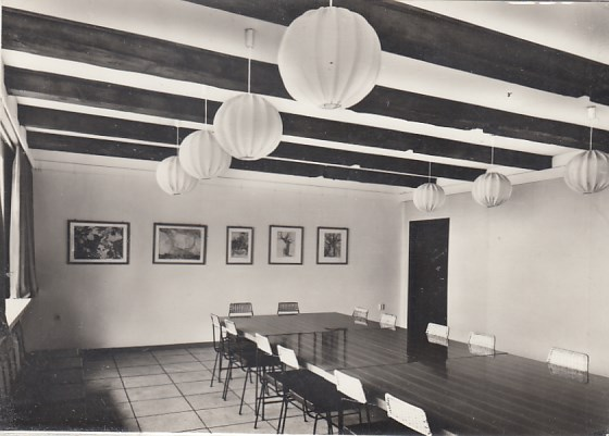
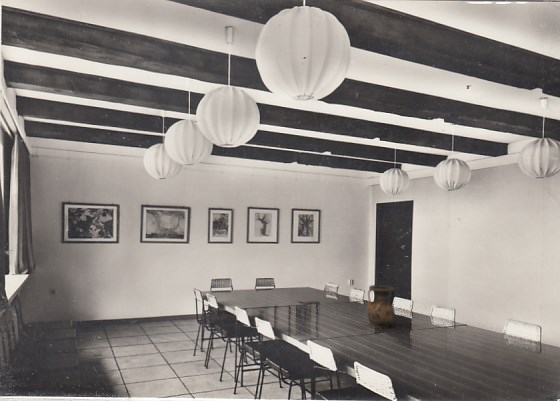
+ vase (381, 306)
